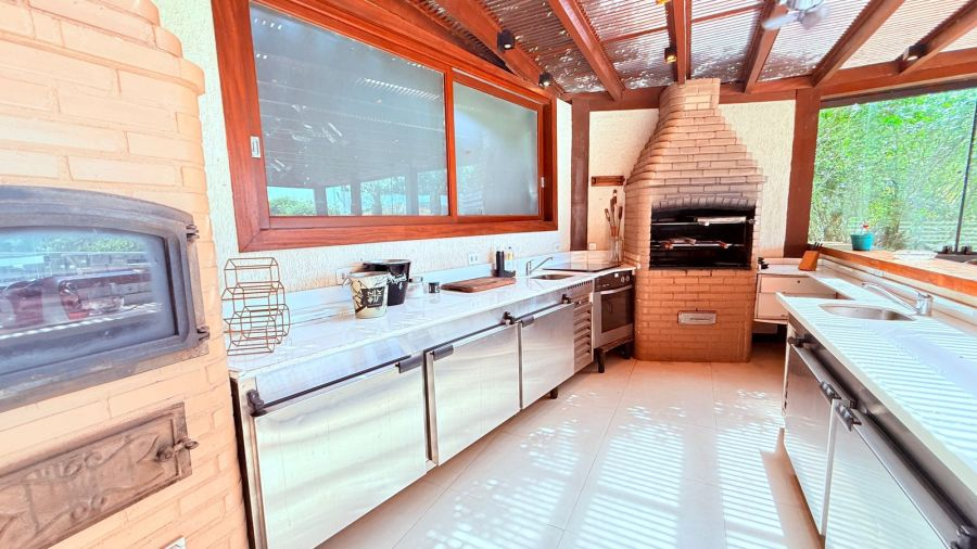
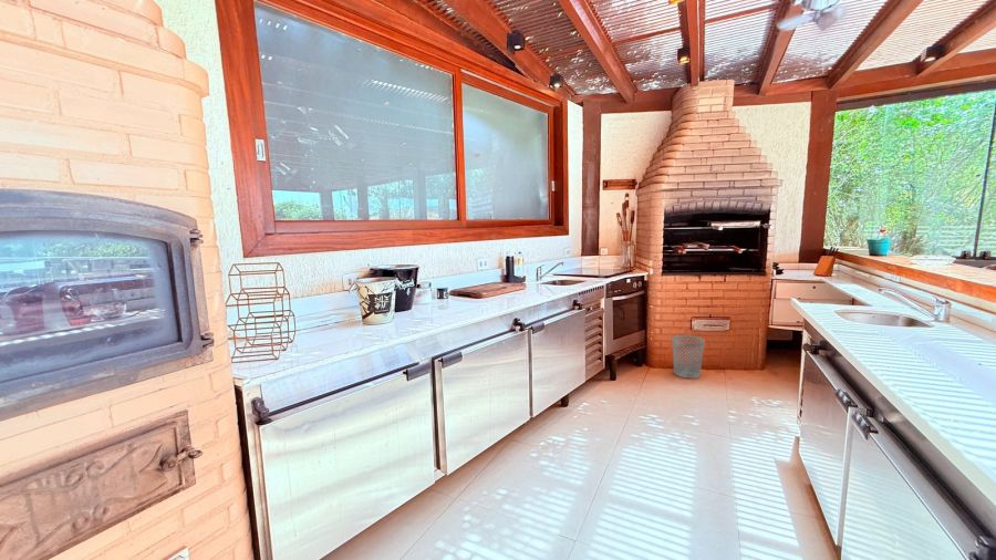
+ wastebasket (687, 356)
